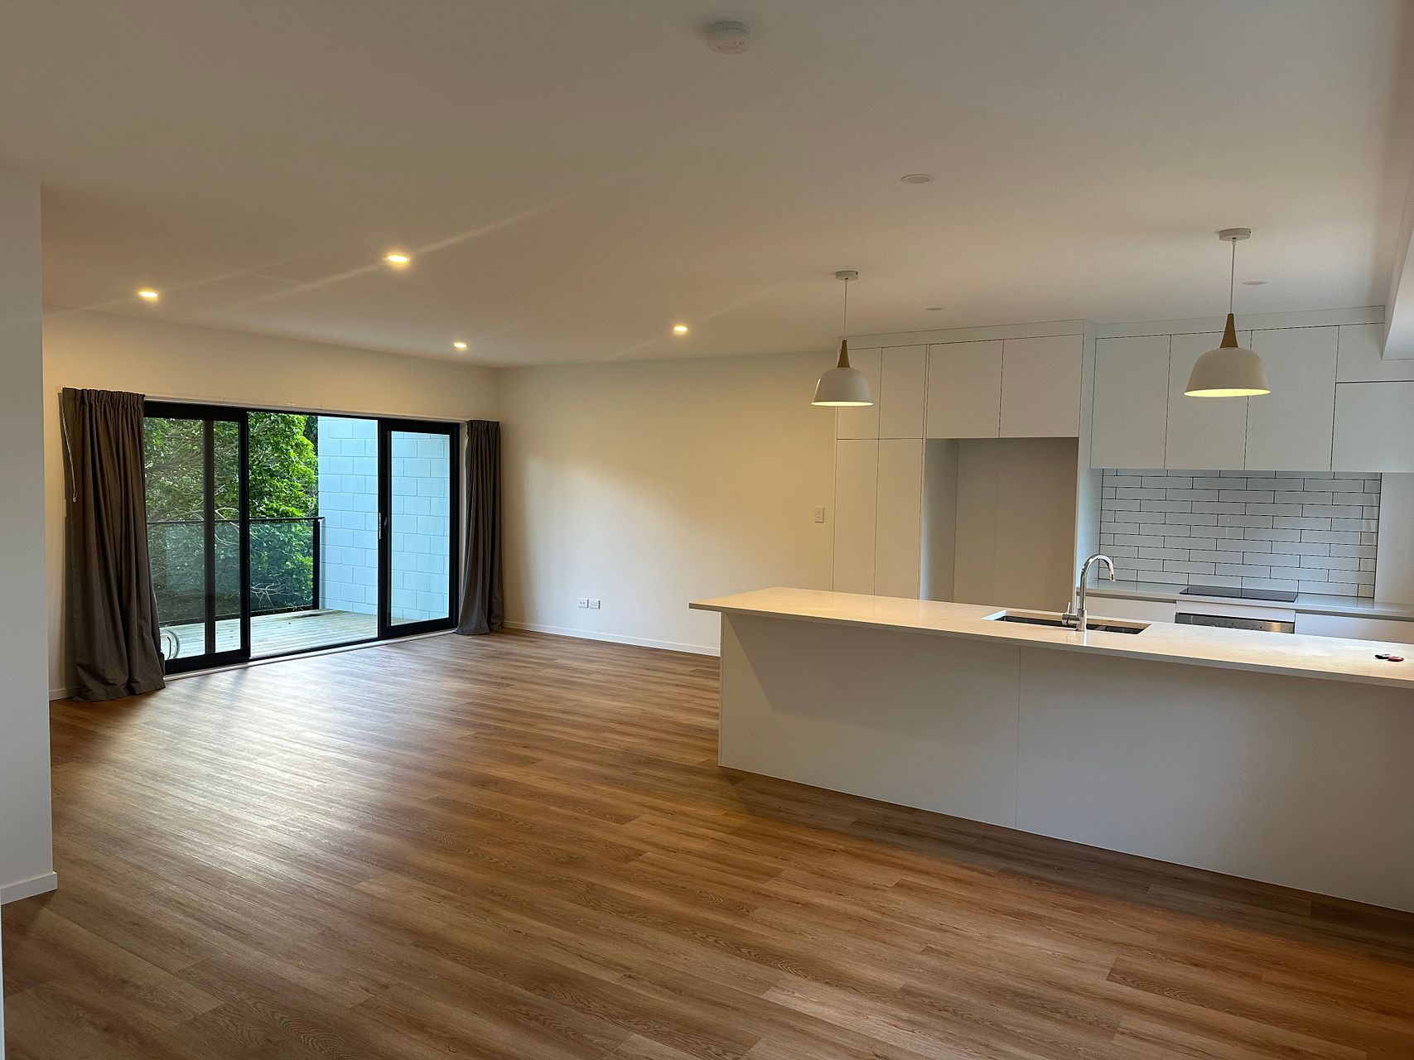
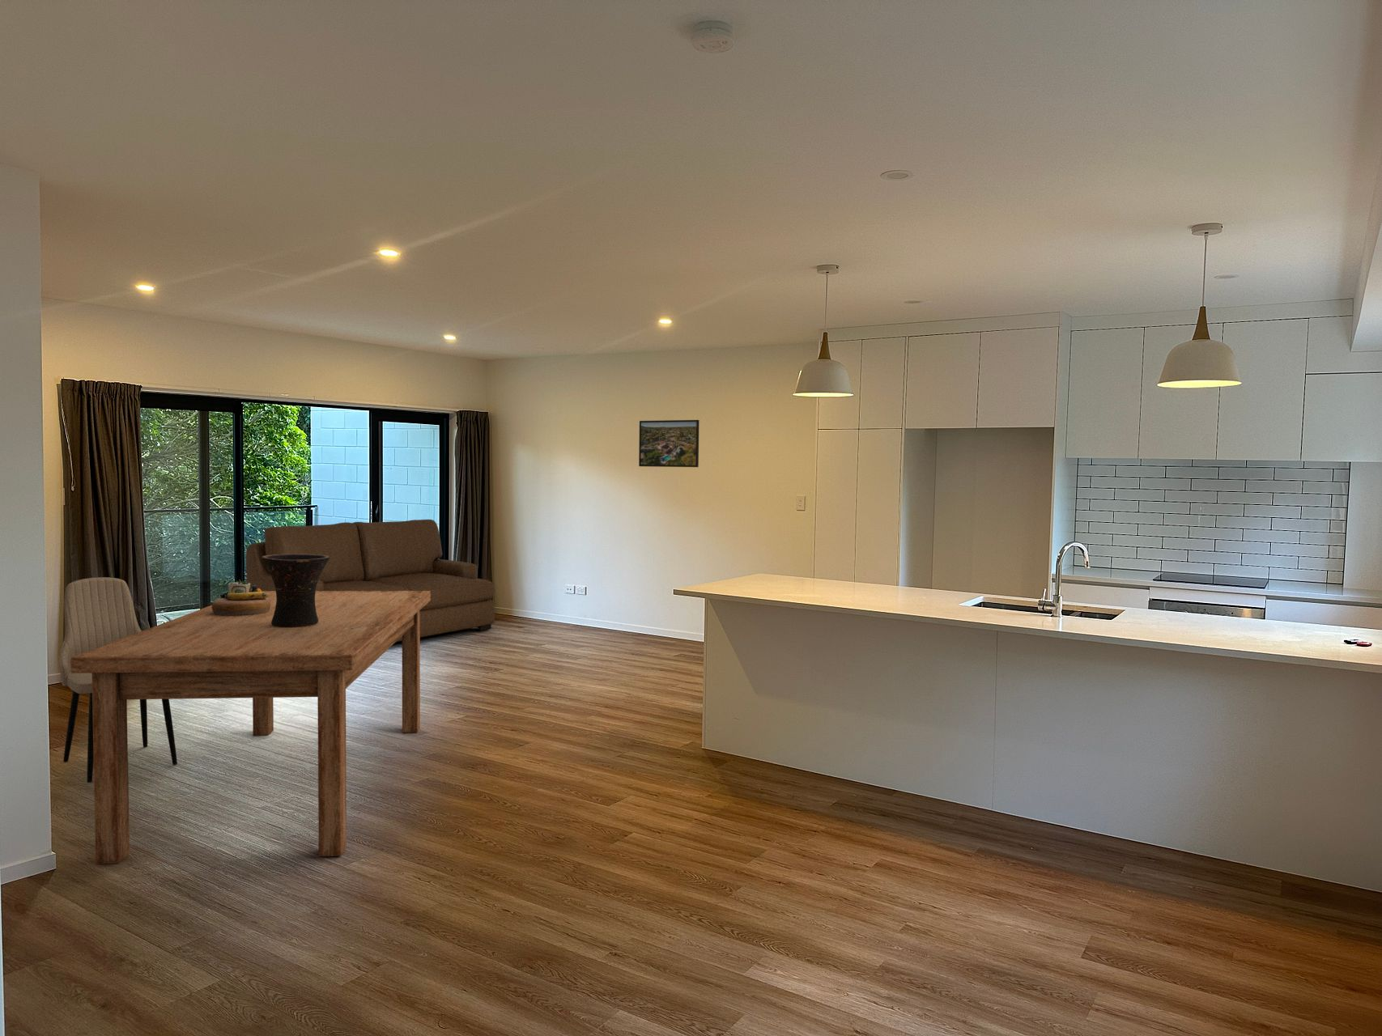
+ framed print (668, 444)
+ sofa (379, 581)
+ dining table (291, 696)
+ decorative bowl (242, 595)
+ vase (296, 589)
+ dining chair (91, 673)
